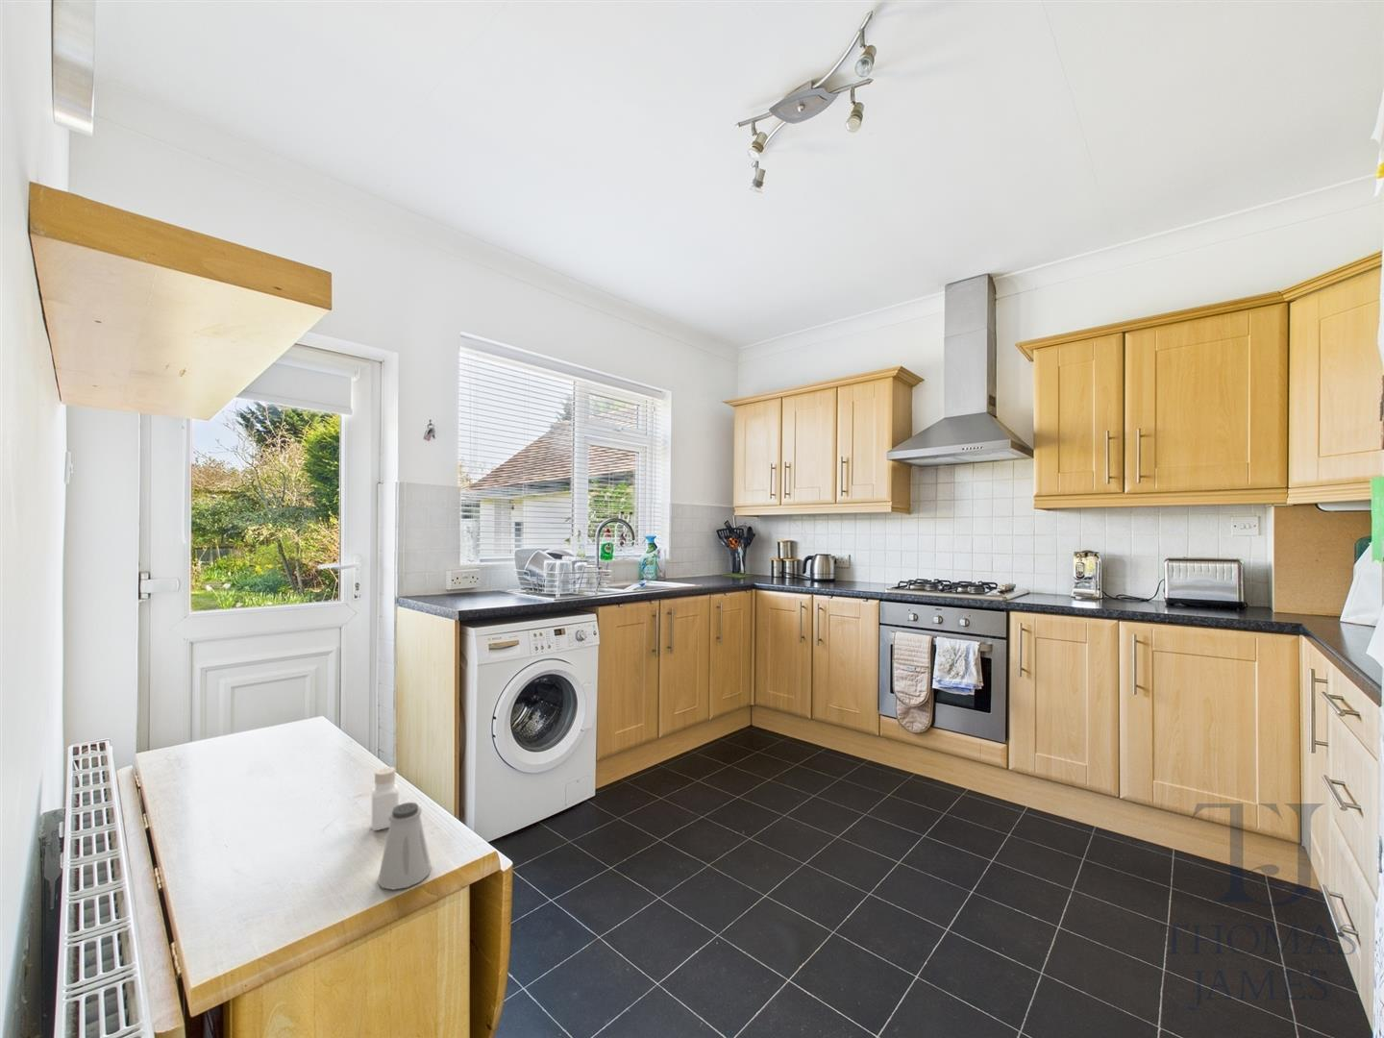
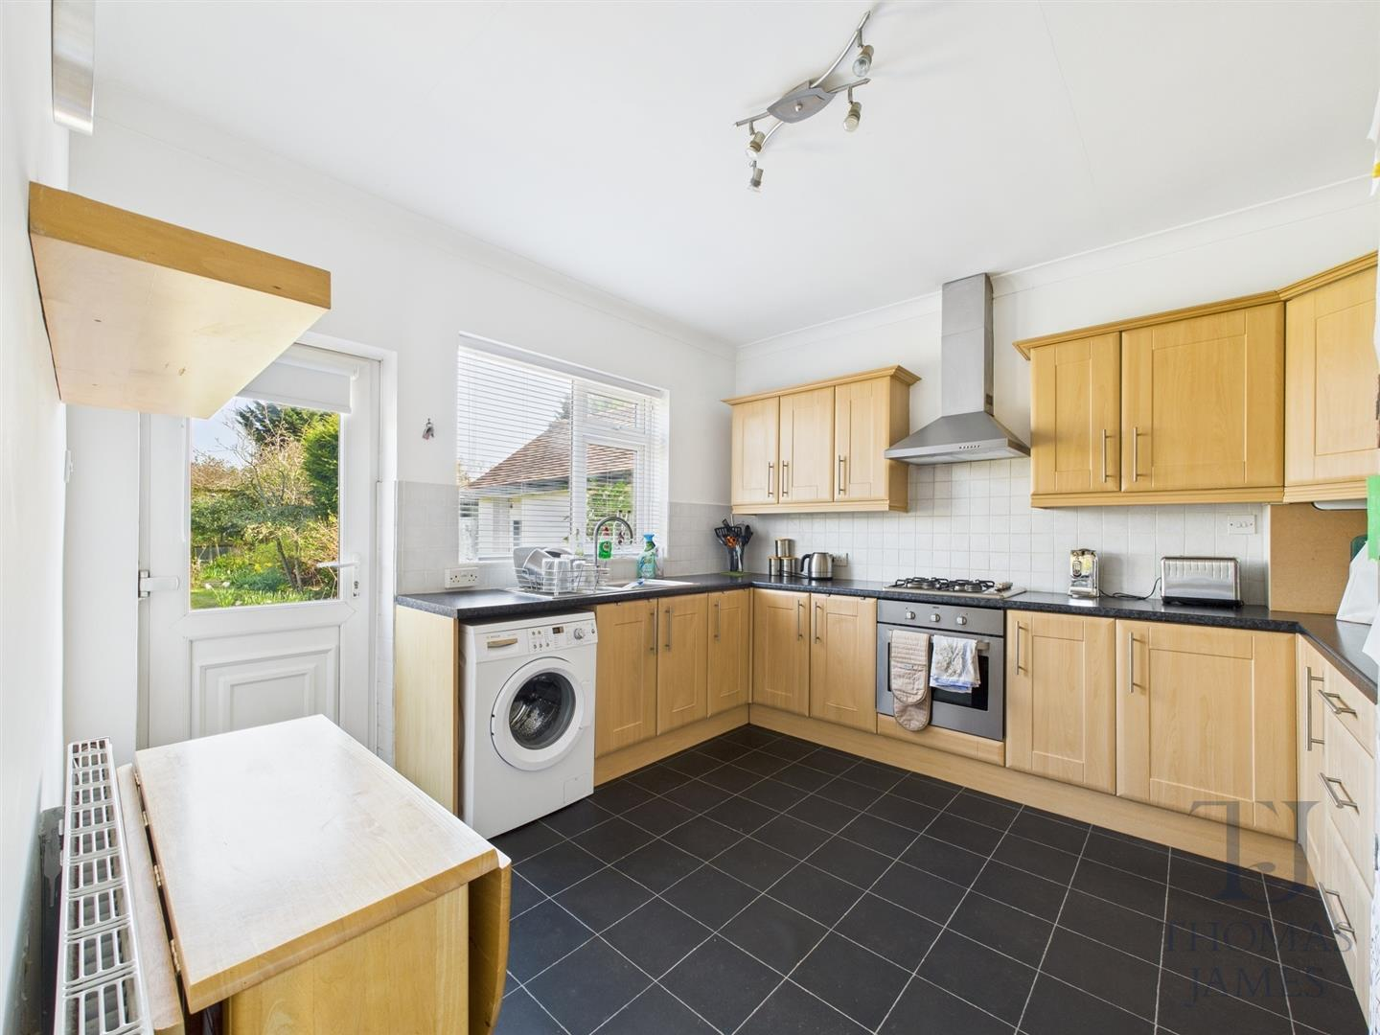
- saltshaker (404, 841)
- pepper shaker (385, 797)
